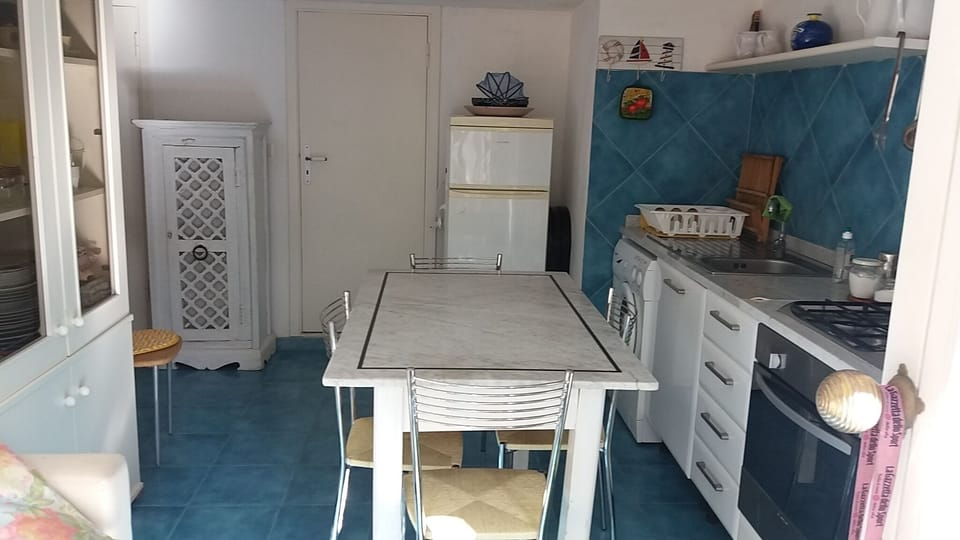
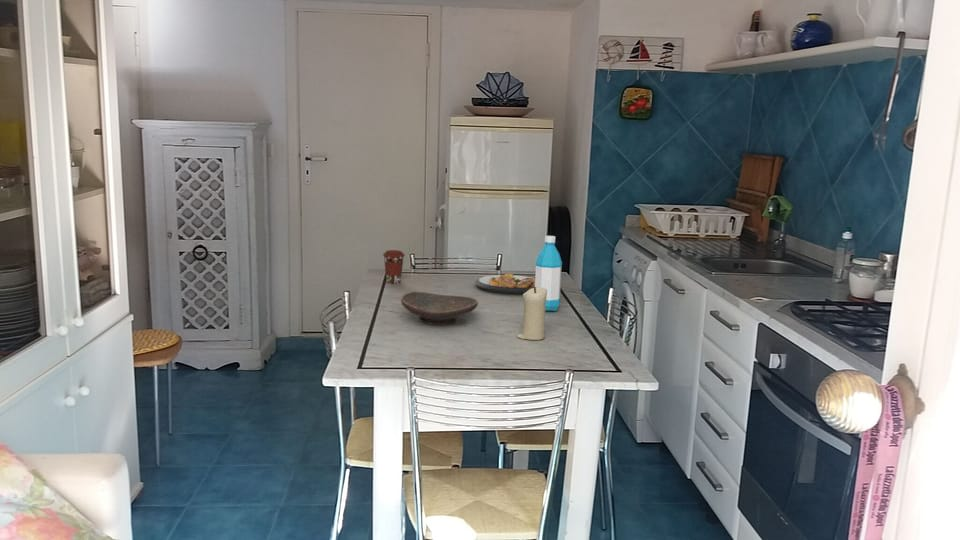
+ water bottle (548, 273)
+ plate (511, 281)
+ decorative bowl (439, 309)
+ candle (532, 312)
+ coffee cup (393, 266)
